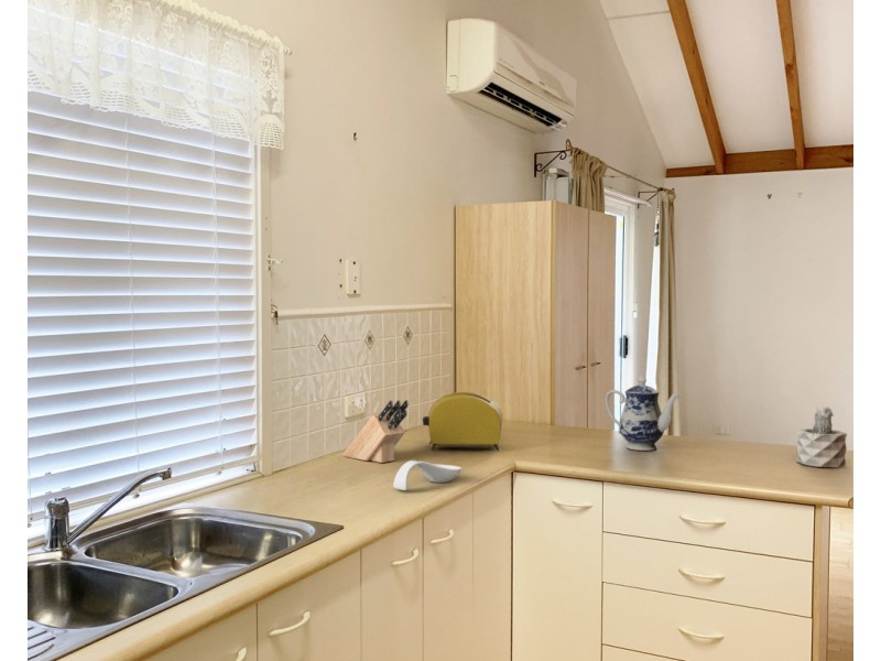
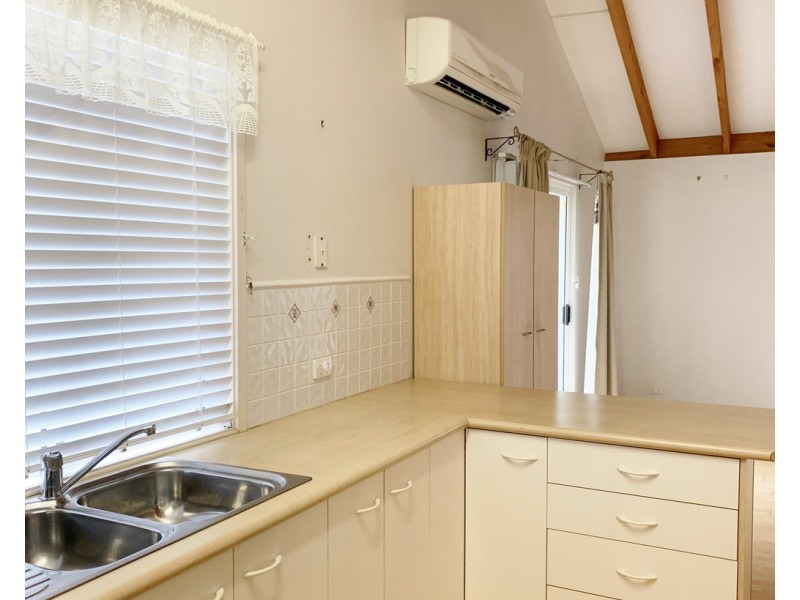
- spoon rest (427, 470)
- succulent plant (820, 434)
- toaster (463, 419)
- knife block (377, 427)
- teapot (641, 412)
